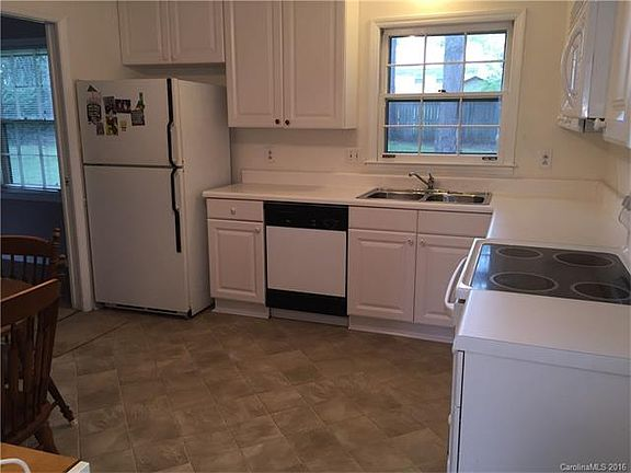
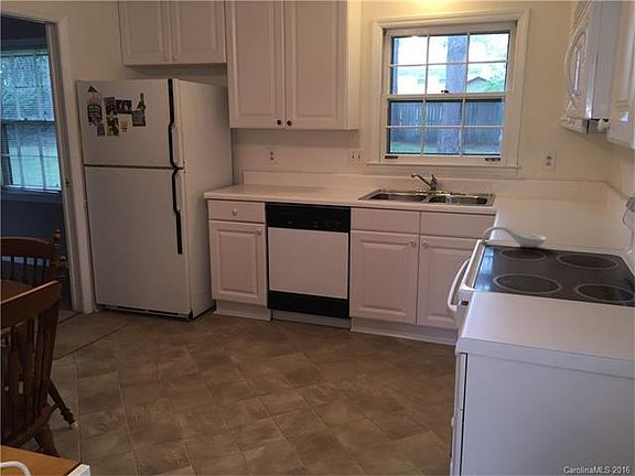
+ spoon rest (514, 236)
